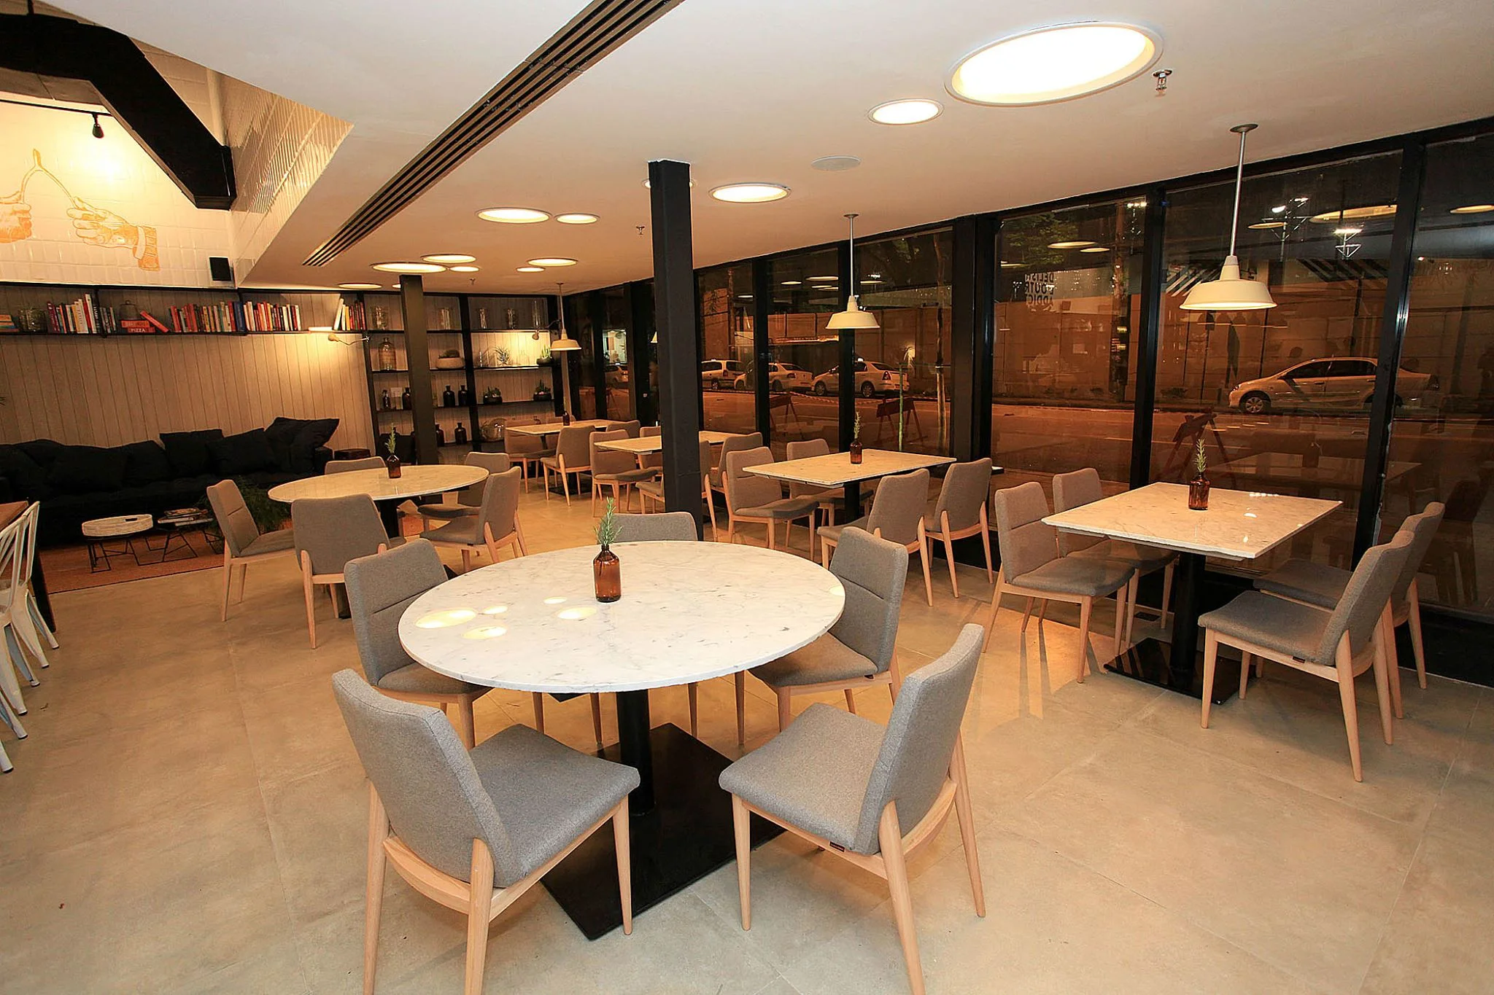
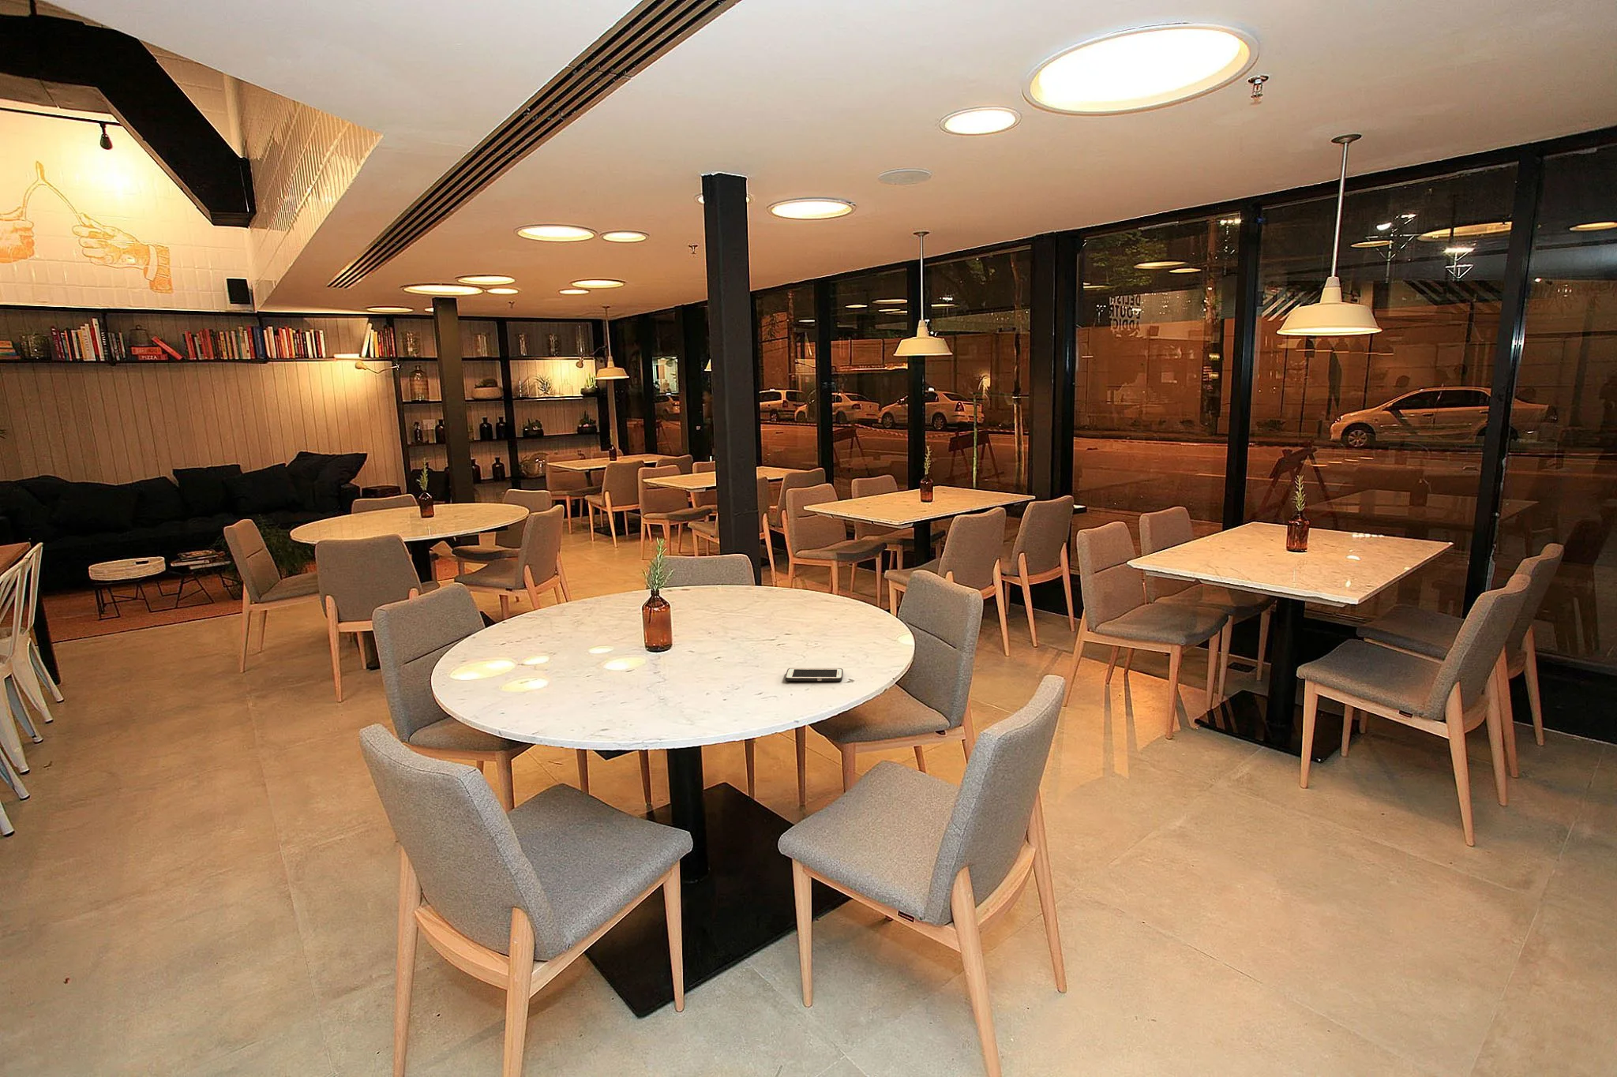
+ cell phone (814, 674)
